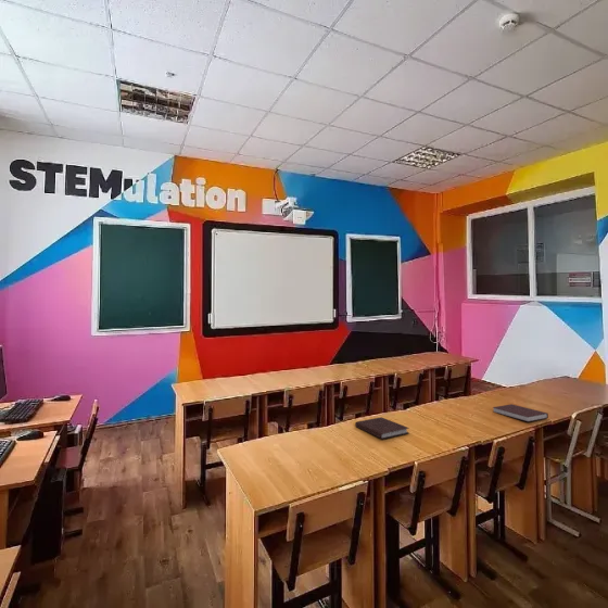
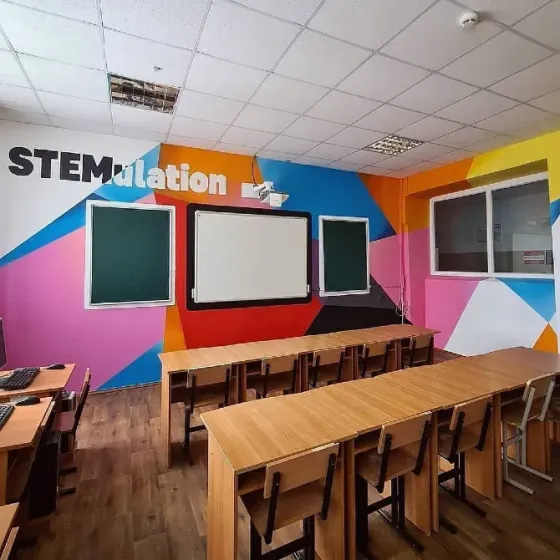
- notebook (381, 427)
- notebook (519, 411)
